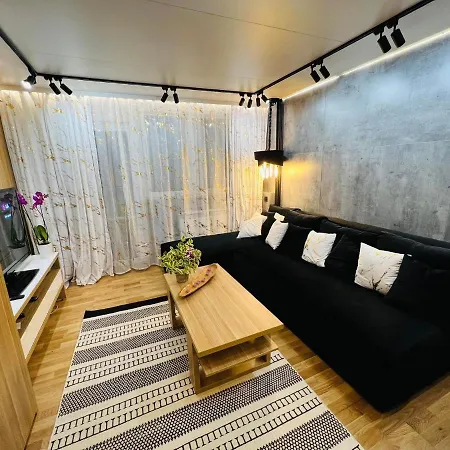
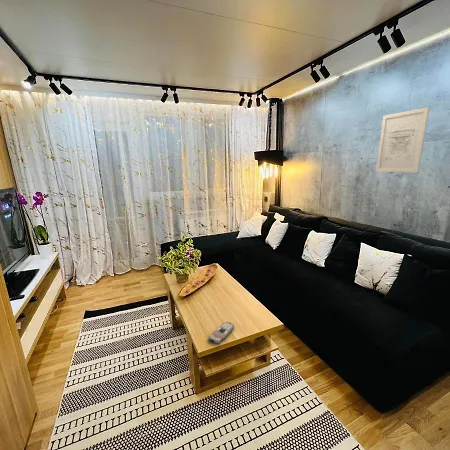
+ remote control (222, 331)
+ wall art (399, 142)
